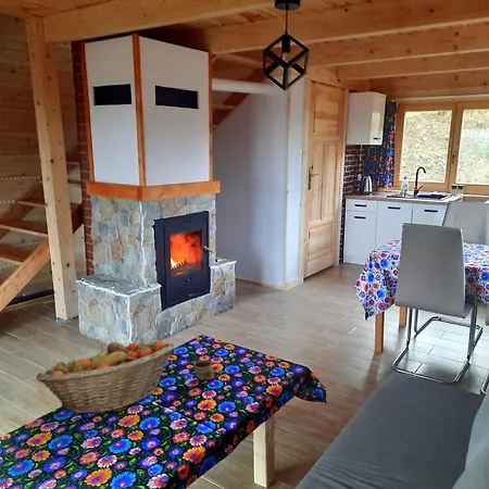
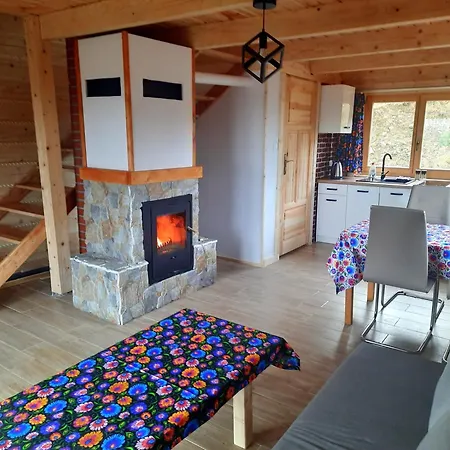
- cup (204, 372)
- fruit basket (110, 369)
